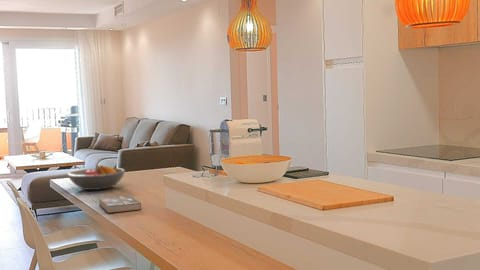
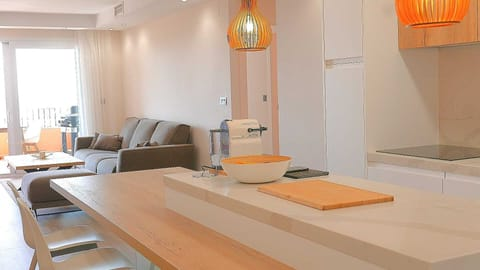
- book (119, 203)
- fruit bowl (96, 177)
